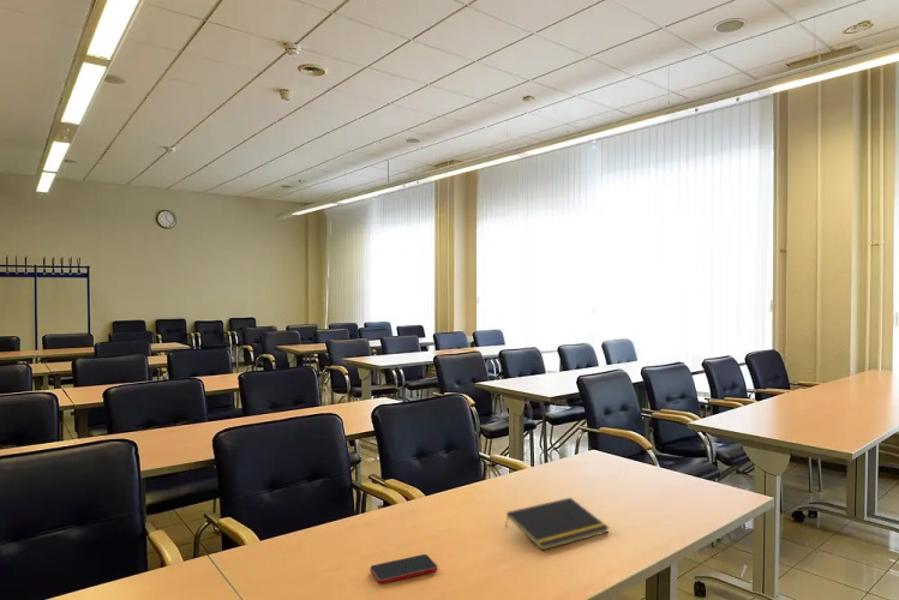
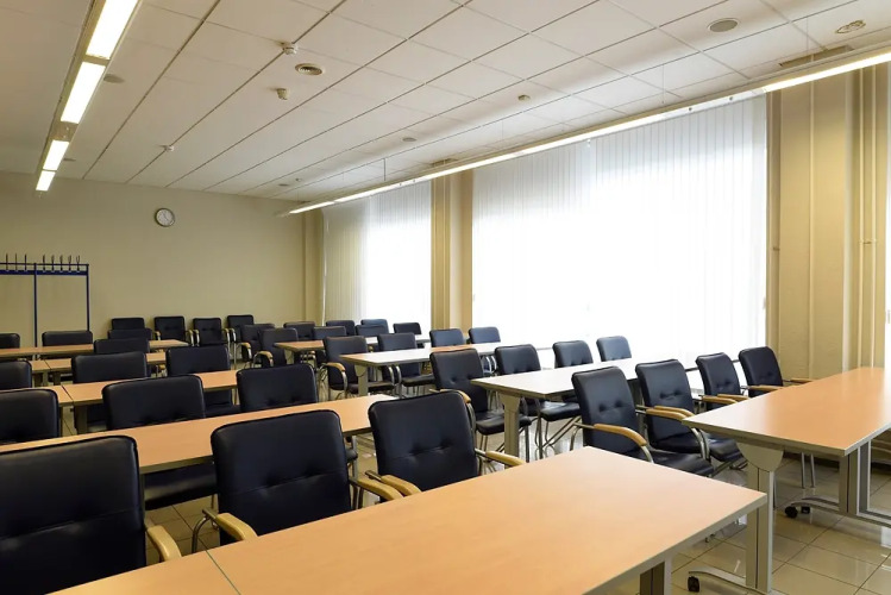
- notepad (557, 521)
- smartphone (403, 568)
